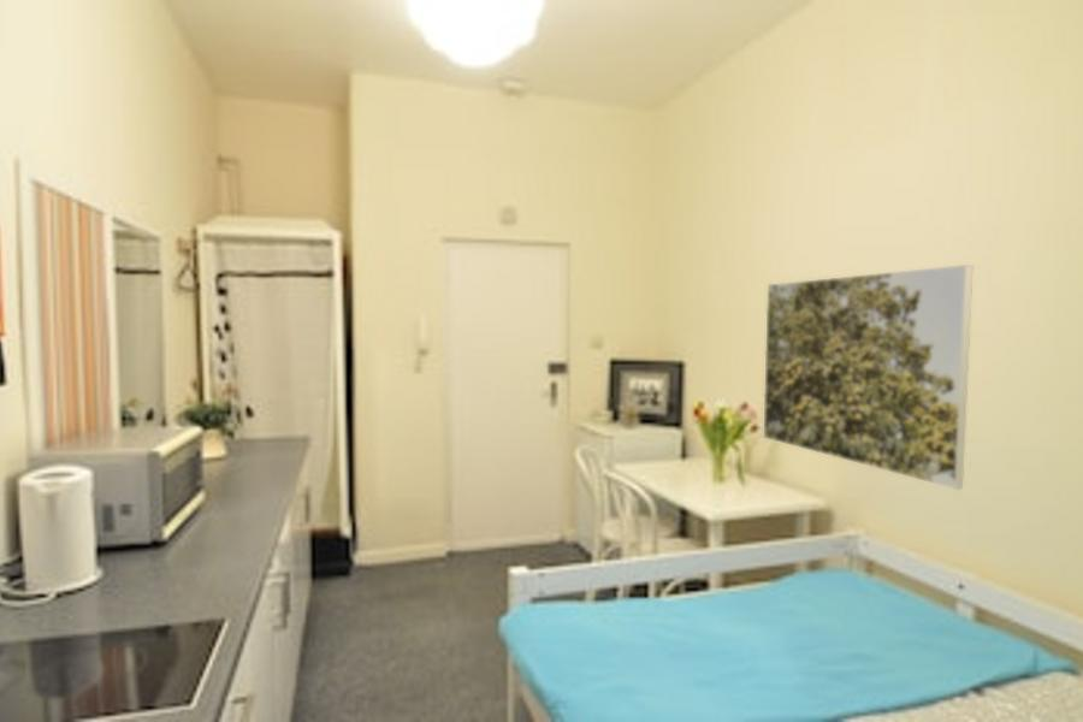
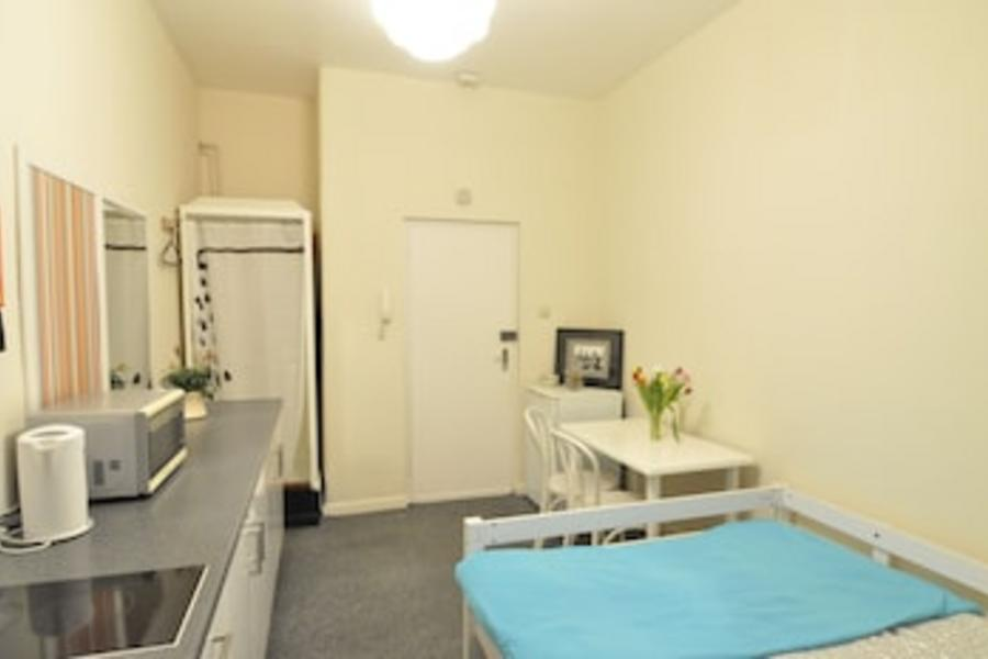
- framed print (847, 368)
